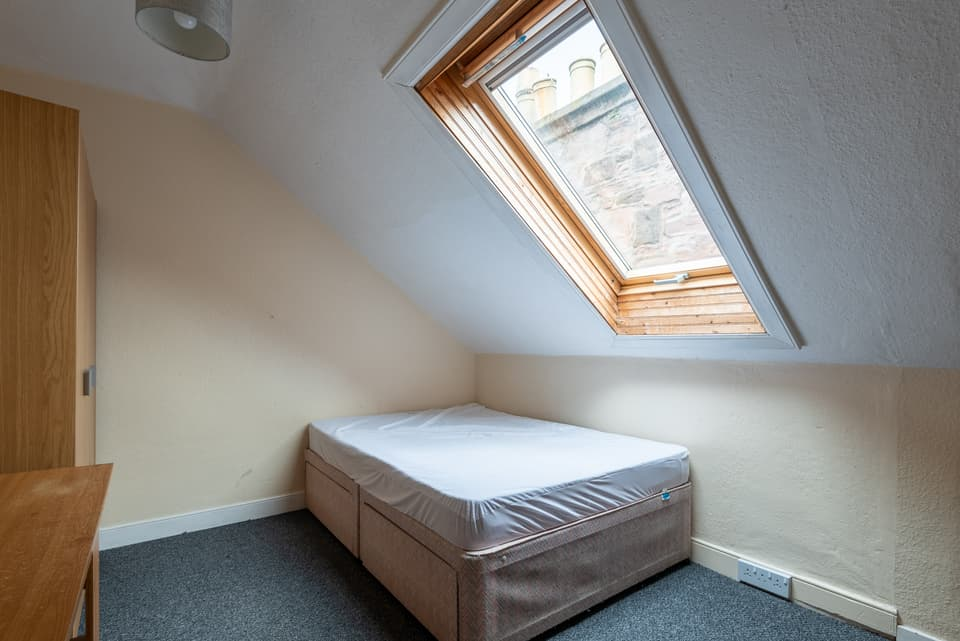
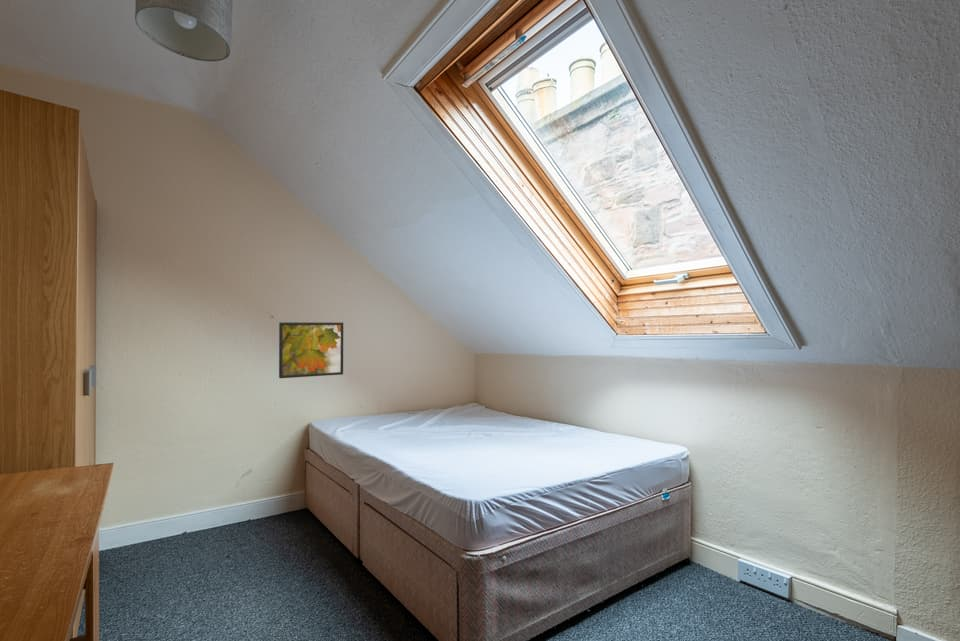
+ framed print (312, 349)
